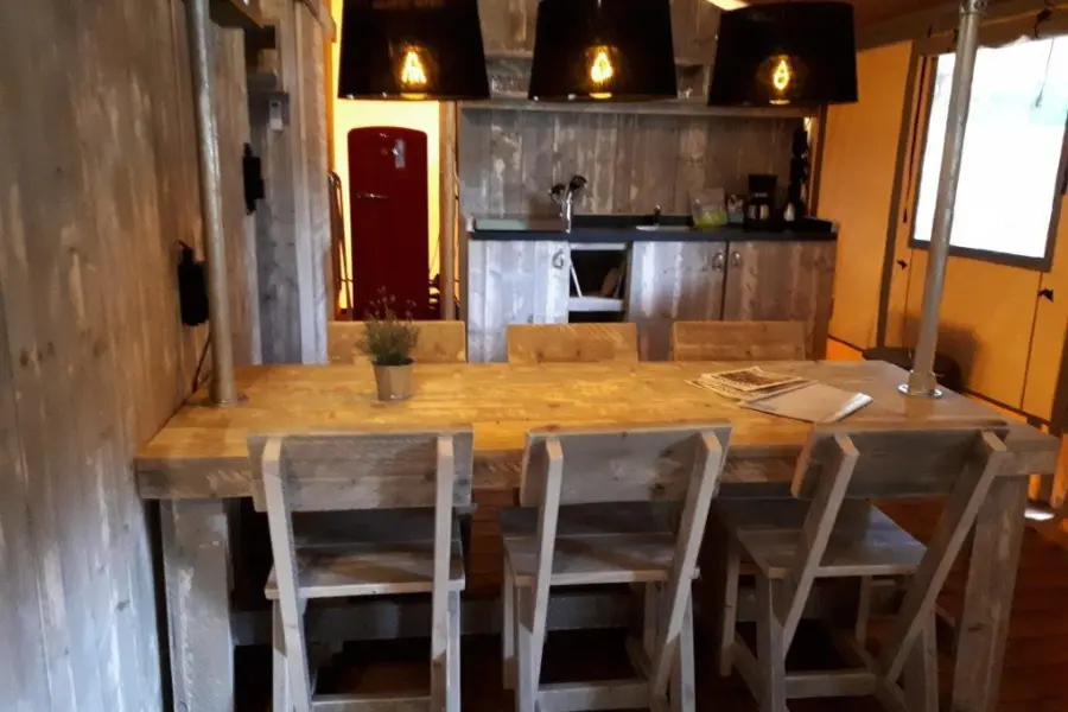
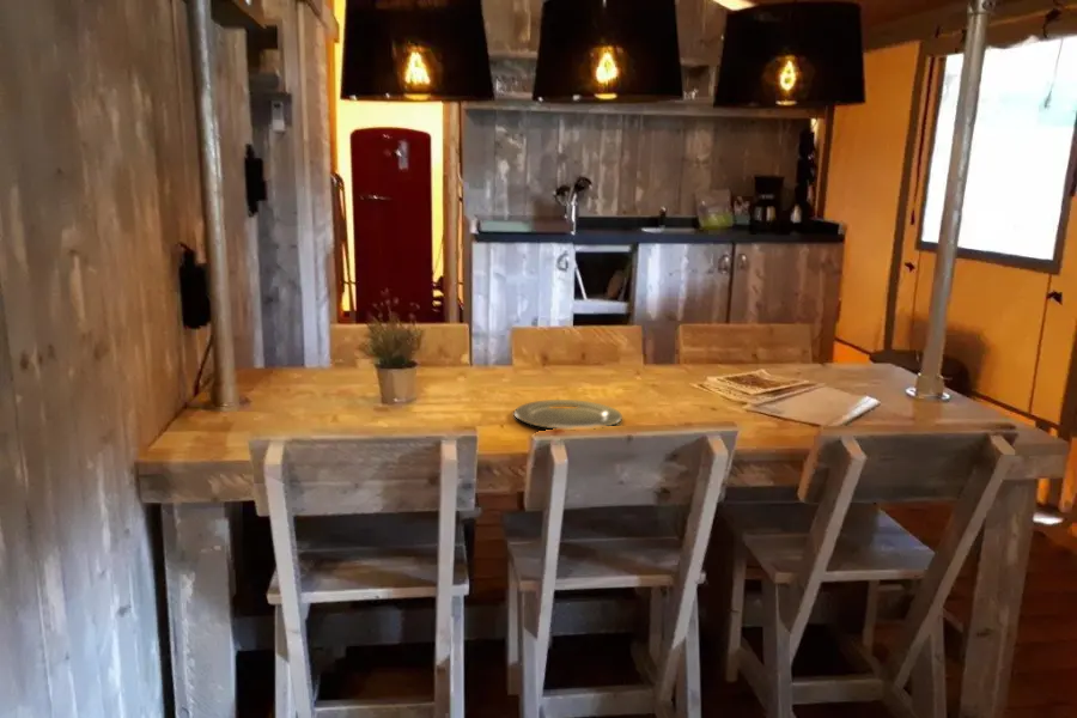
+ plate (567, 414)
